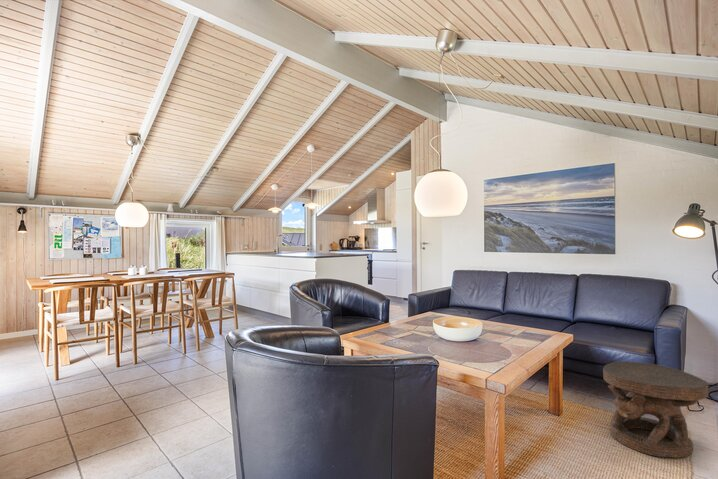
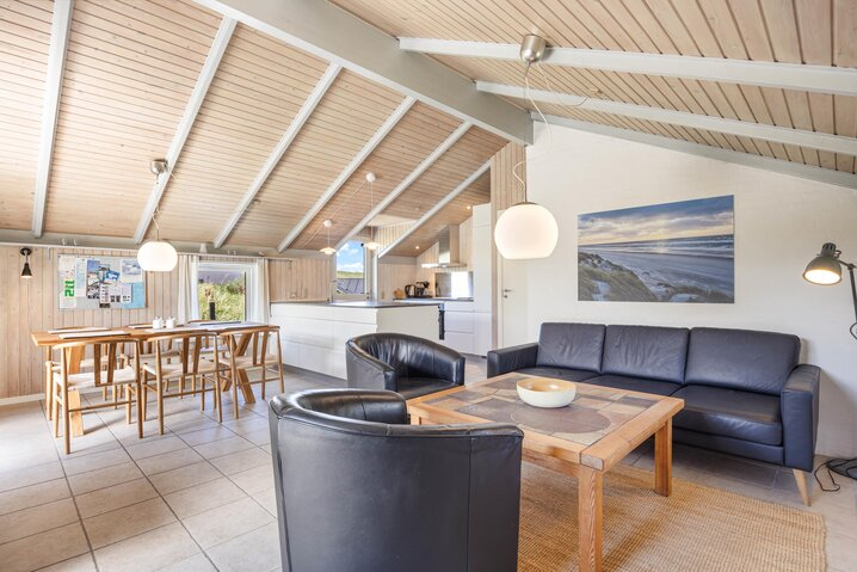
- carved stool (649, 405)
